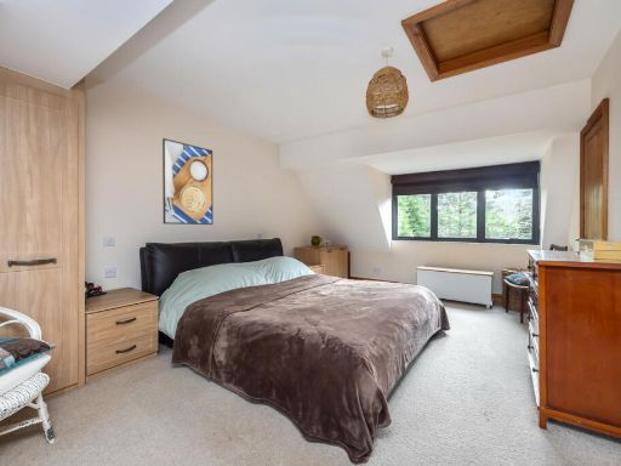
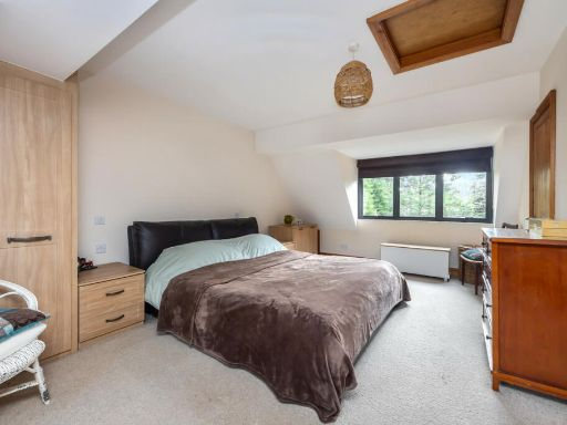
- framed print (189, 184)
